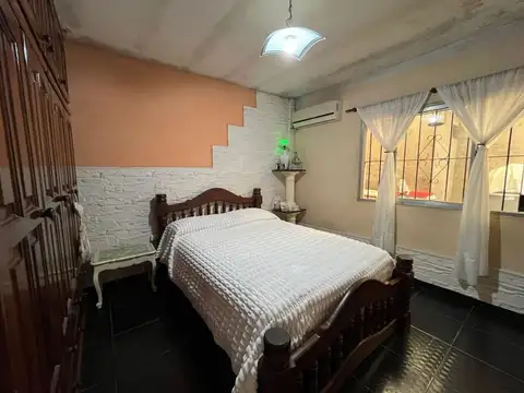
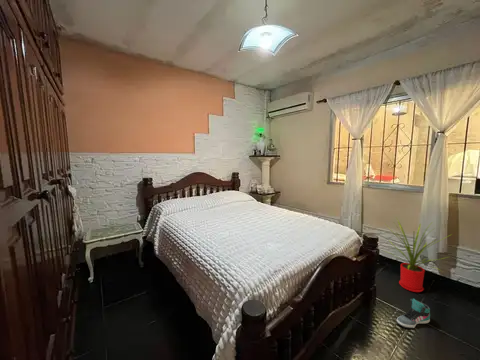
+ house plant (413, 254)
+ sneaker (414, 311)
